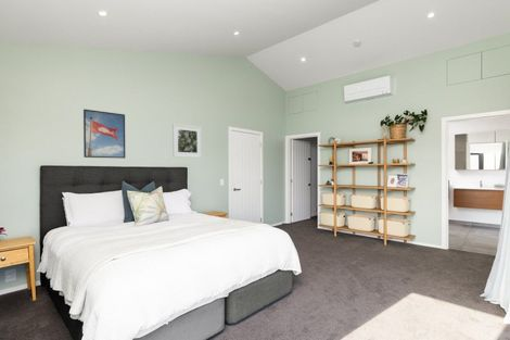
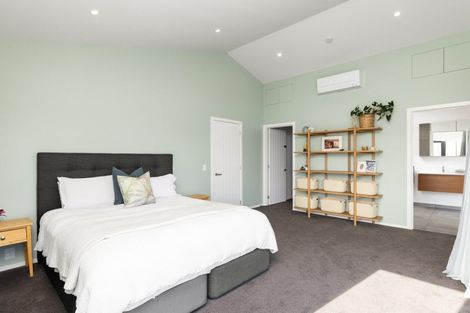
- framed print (105, 135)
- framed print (187, 141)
